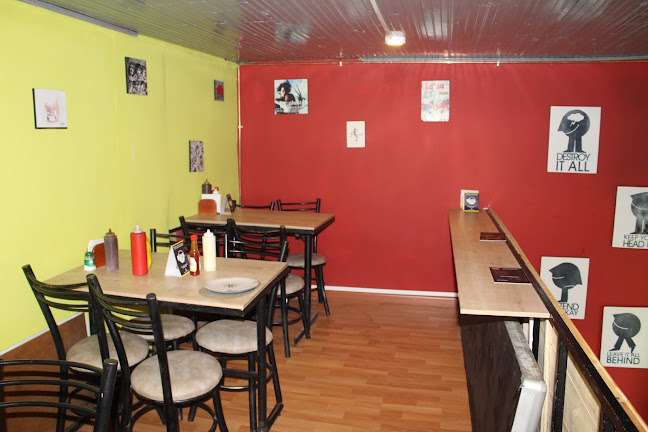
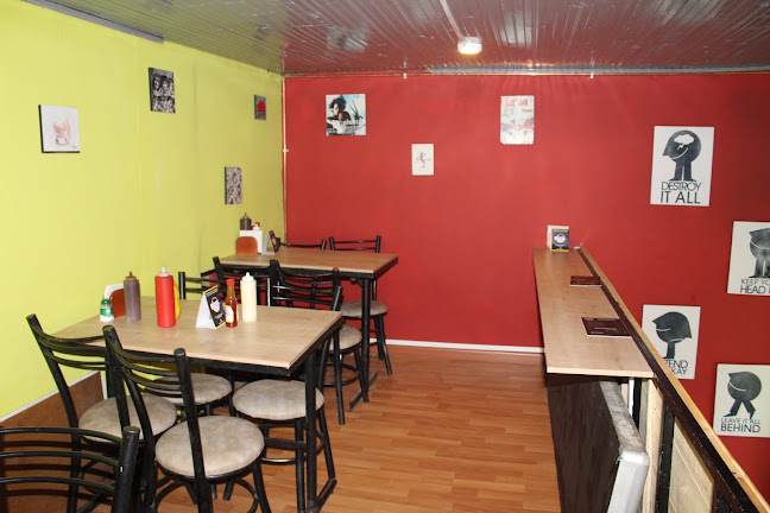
- plate (231, 285)
